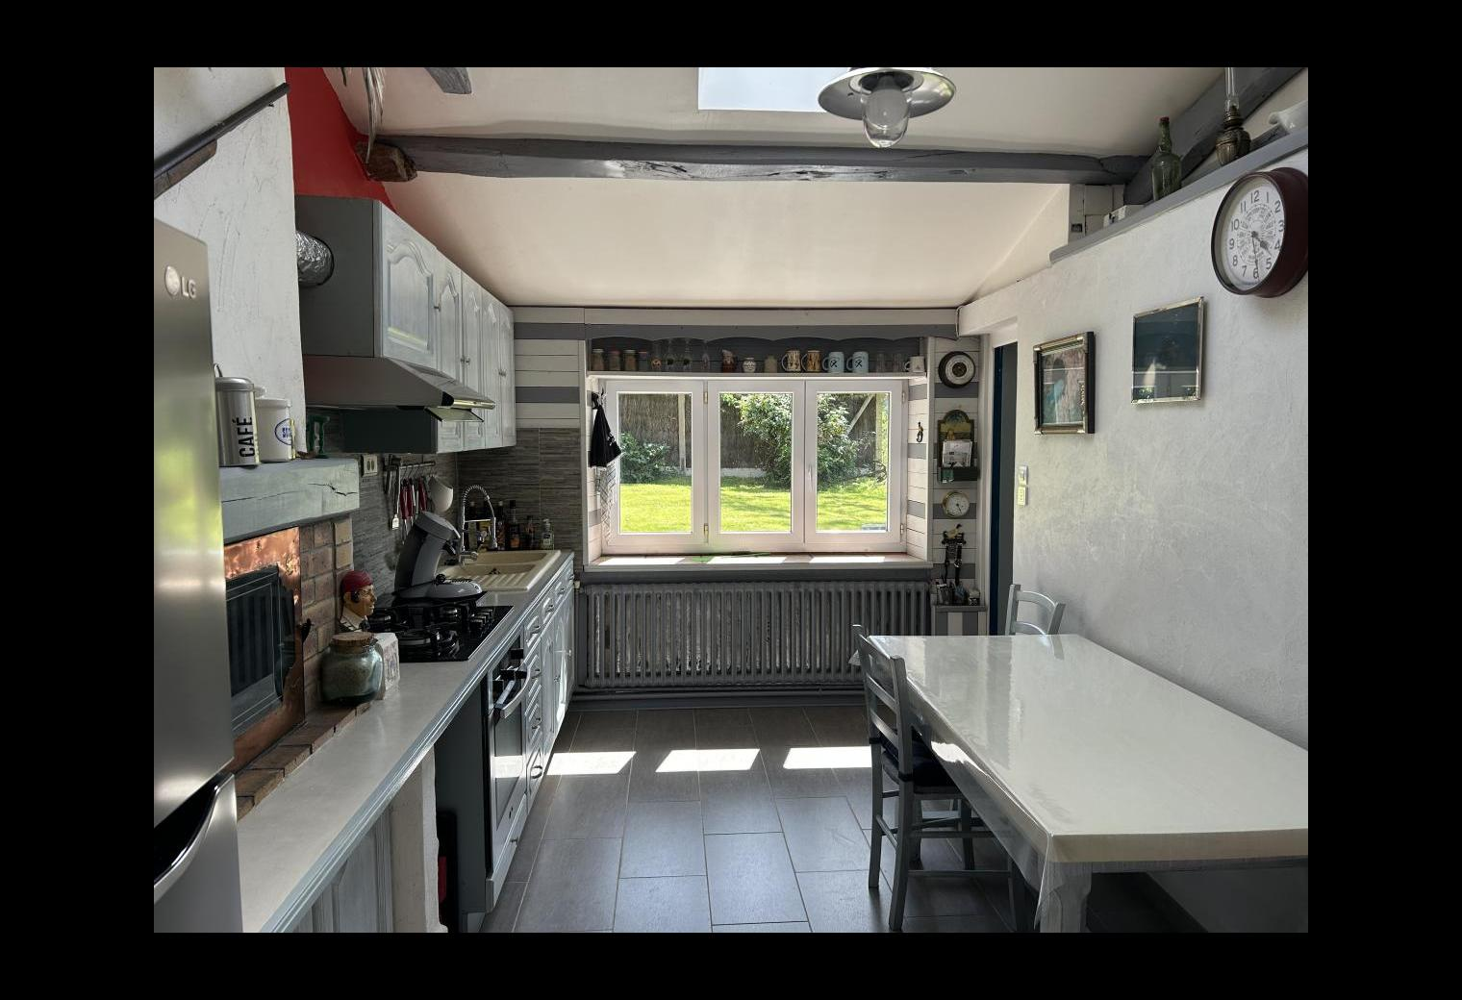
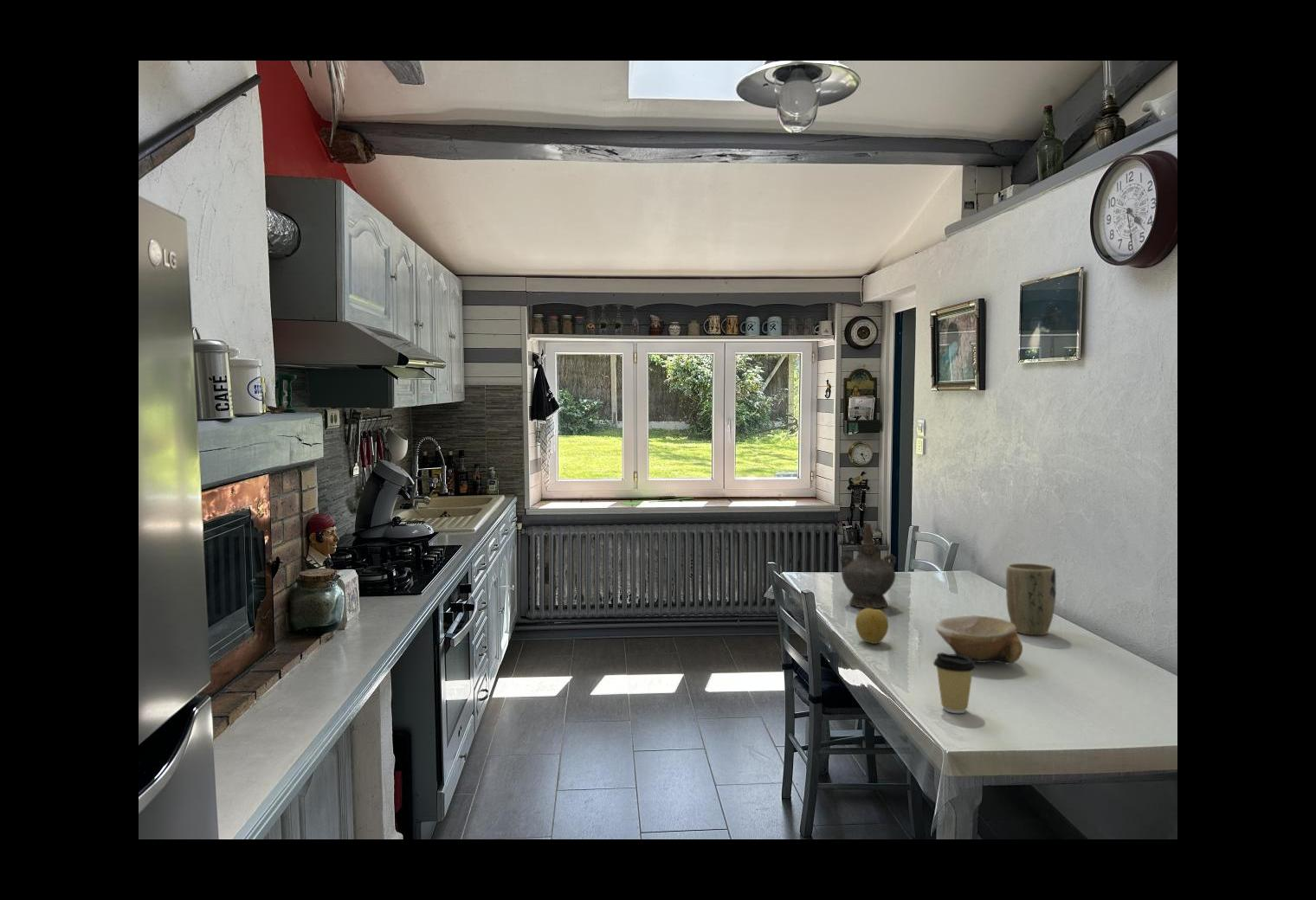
+ fruit (872, 625)
+ bowl (978, 641)
+ plant pot (1030, 599)
+ ceremonial vessel (868, 563)
+ coffee cup (954, 683)
